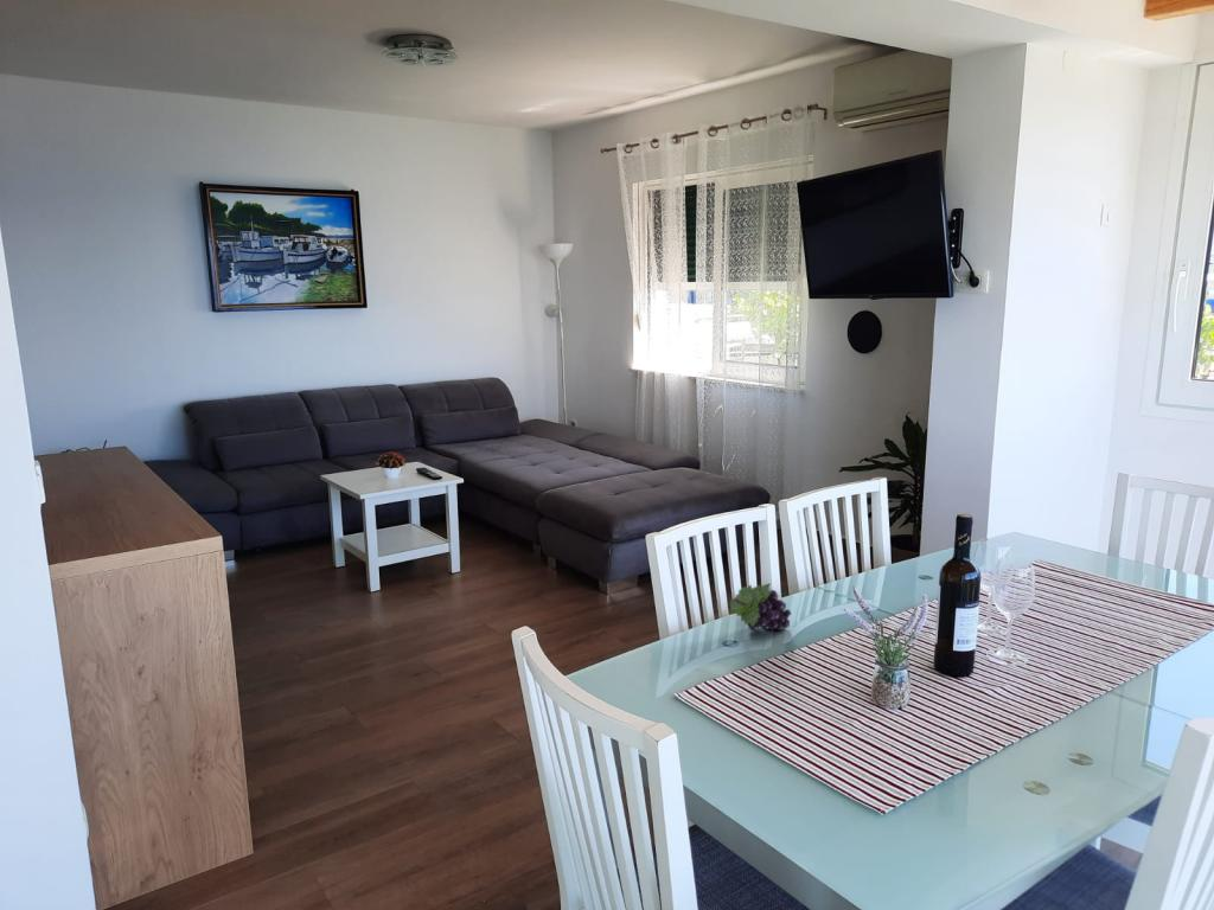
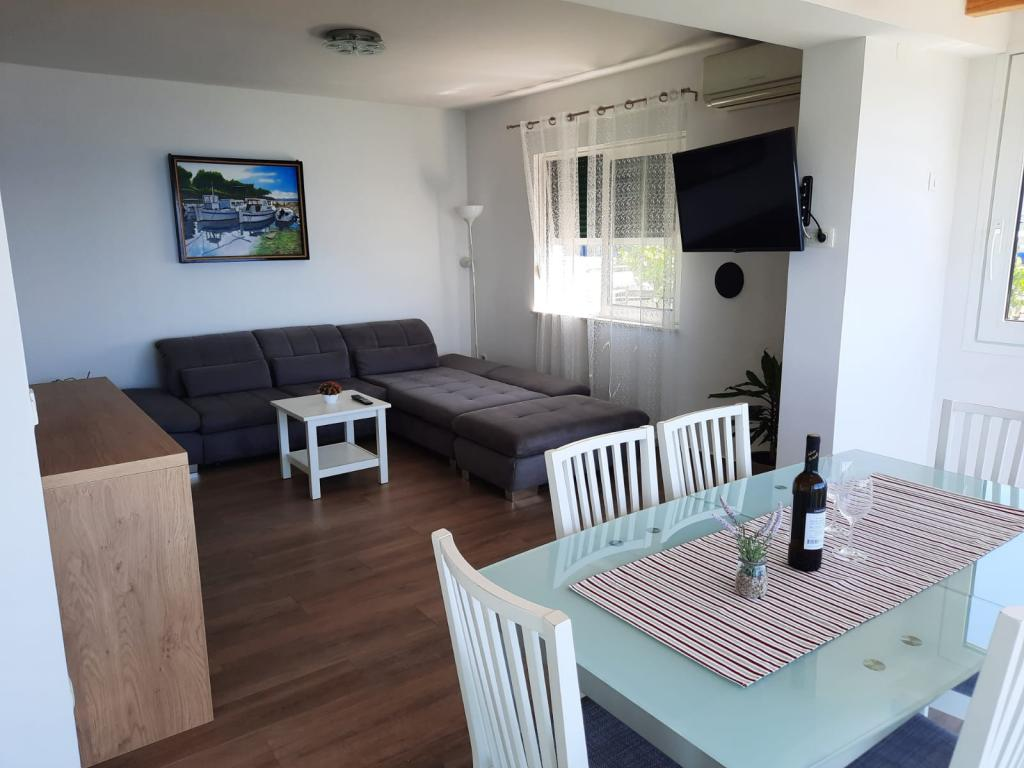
- fruit (760, 604)
